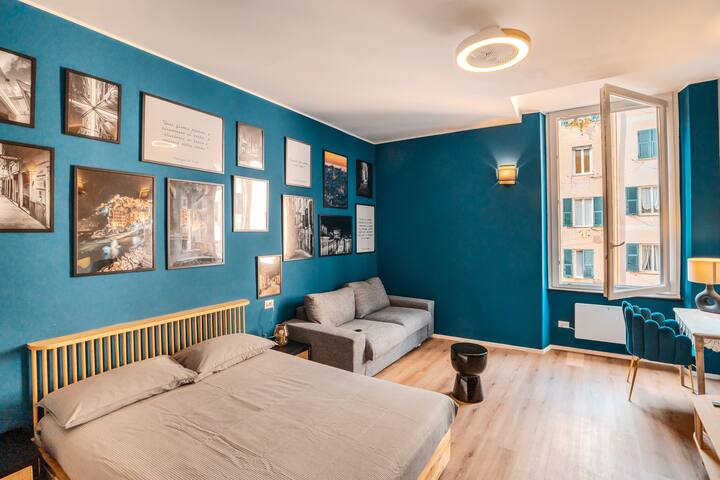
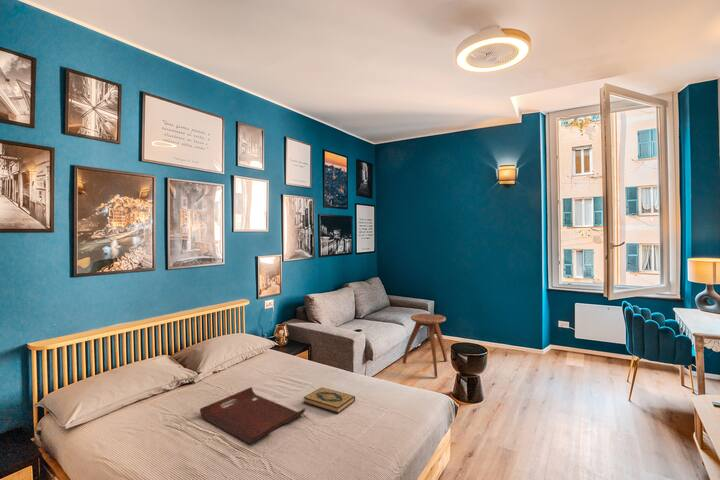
+ hardback book (329, 399)
+ serving tray (252, 412)
+ stool (430, 340)
